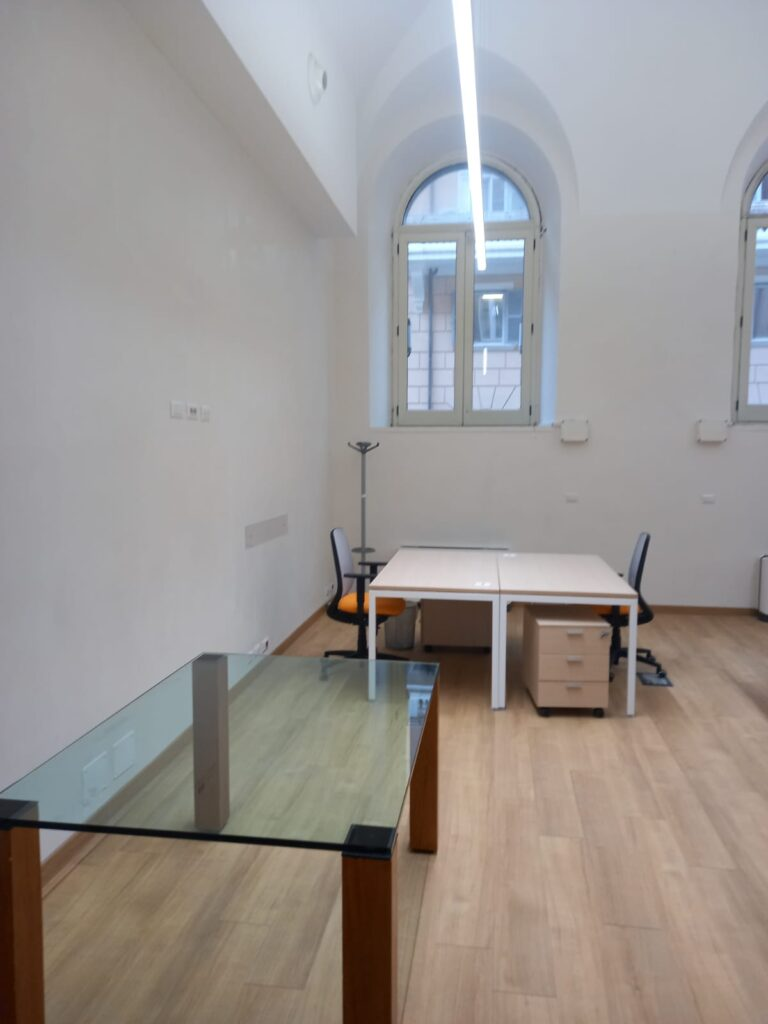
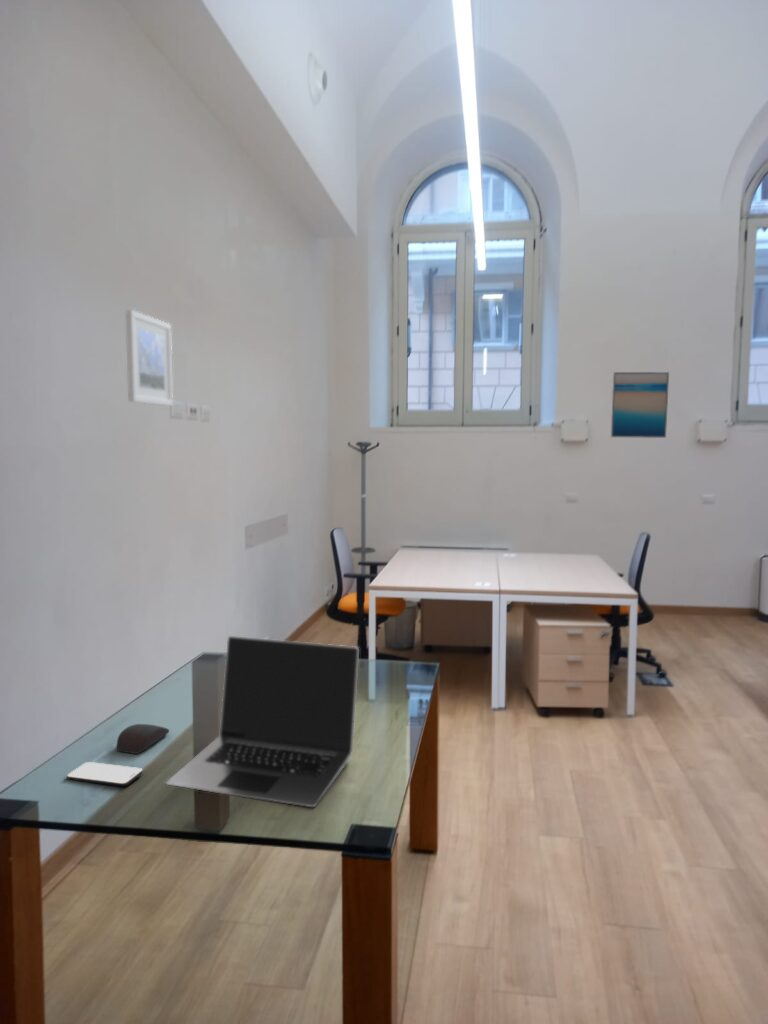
+ computer mouse (143, 733)
+ laptop (267, 712)
+ wall art (639, 405)
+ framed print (150, 360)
+ smartphone (105, 773)
